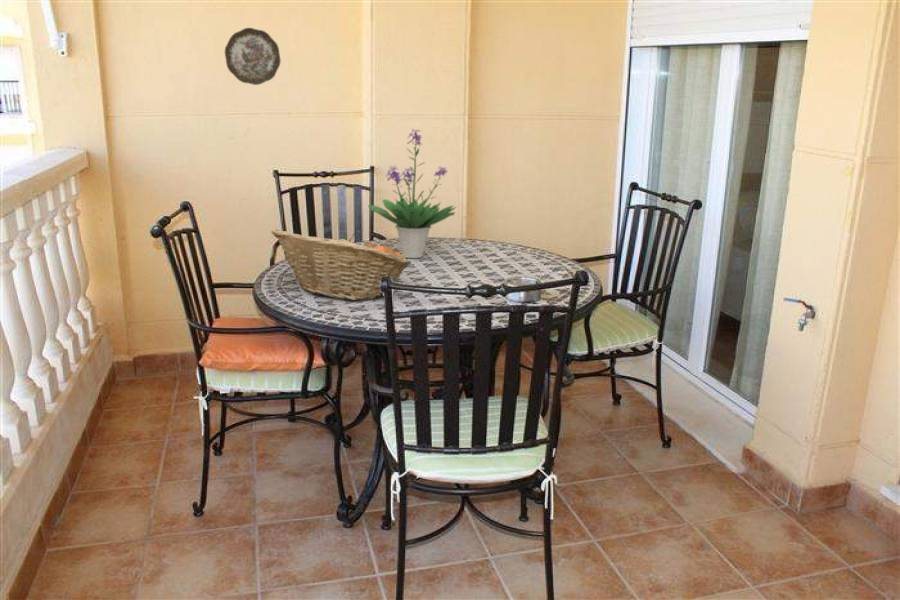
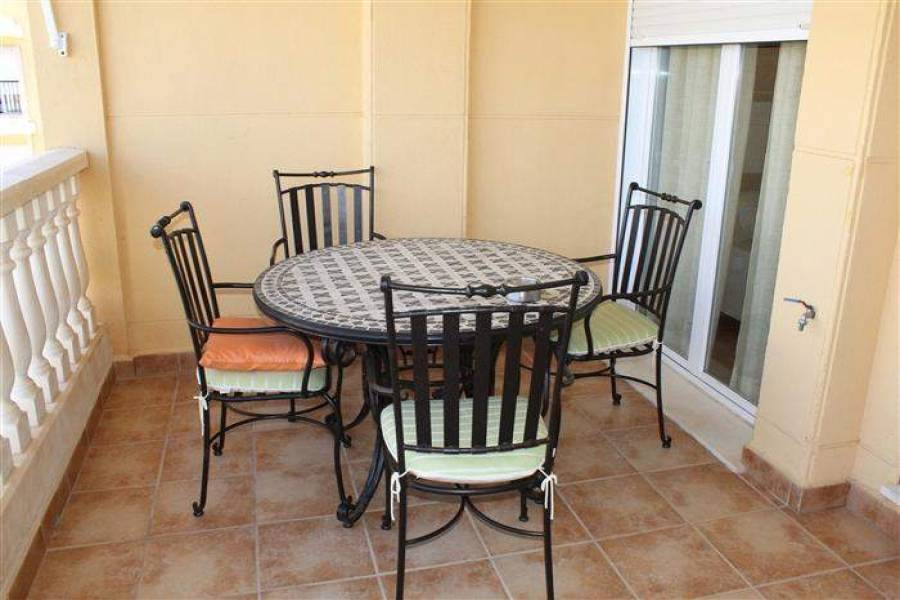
- fruit basket (341, 258)
- decorative plate (252, 56)
- potted plant (412, 194)
